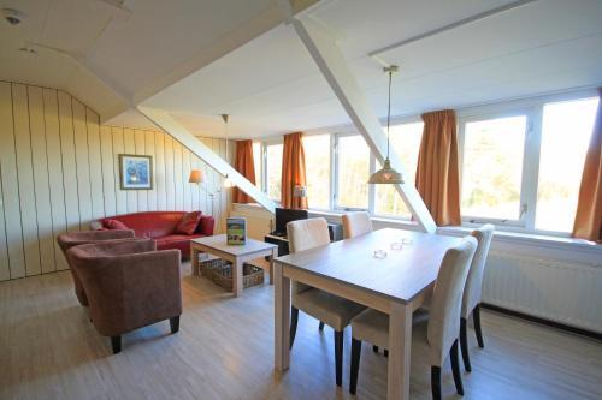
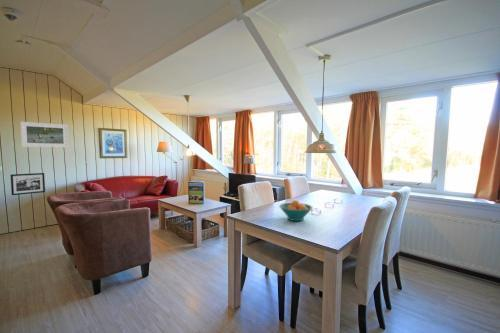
+ fruit bowl (295, 209)
+ picture frame (28, 183)
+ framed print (45, 135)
